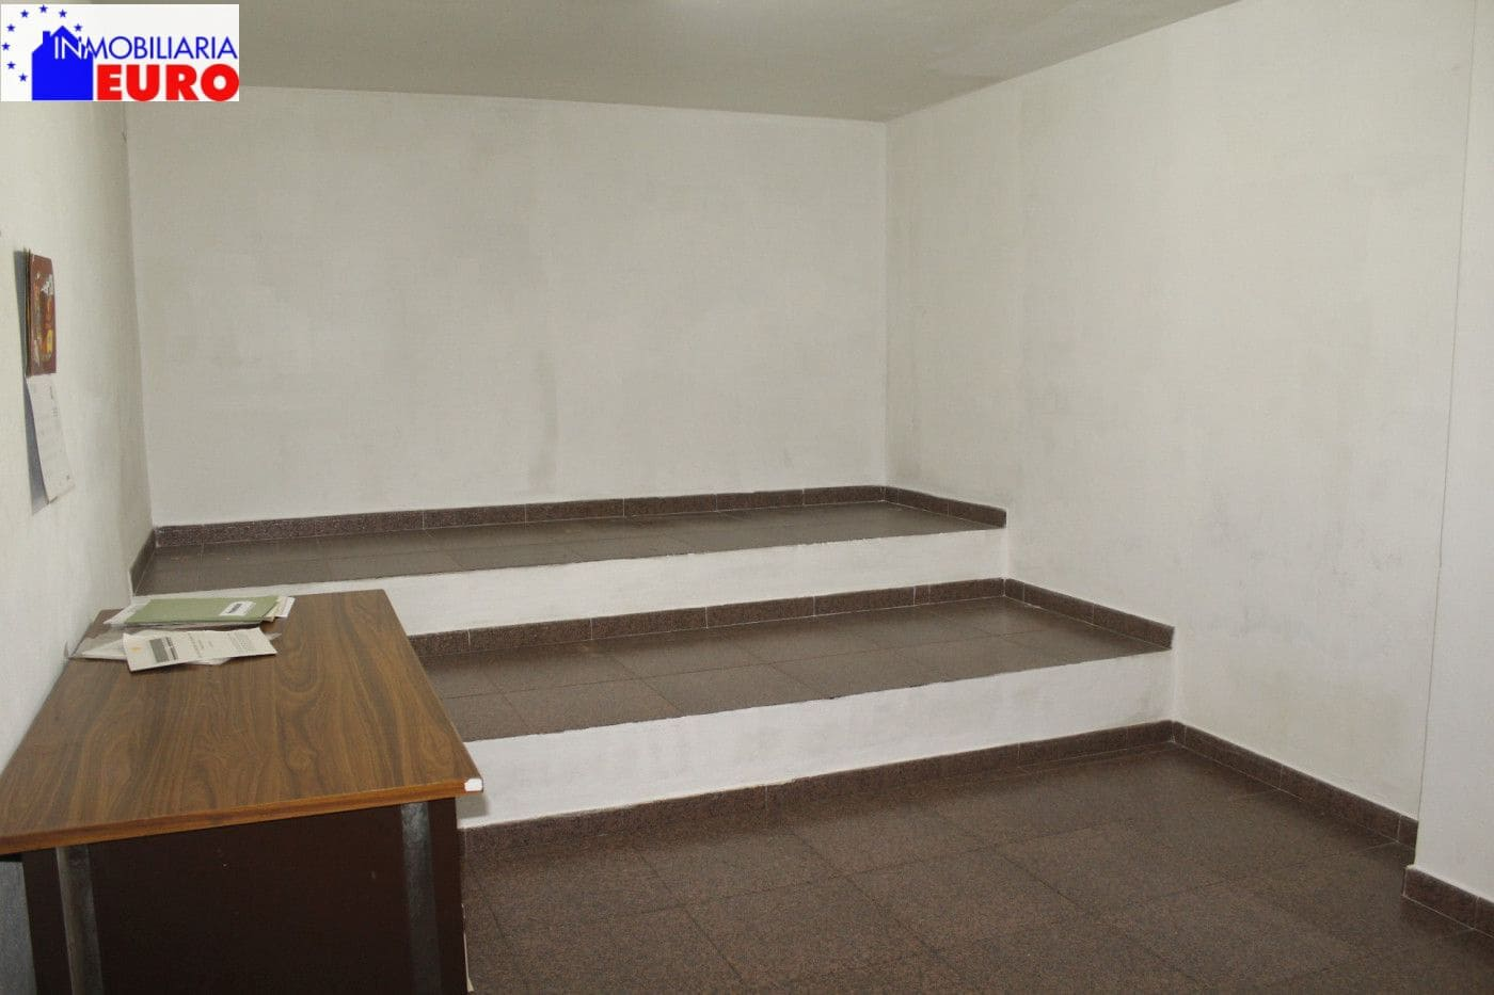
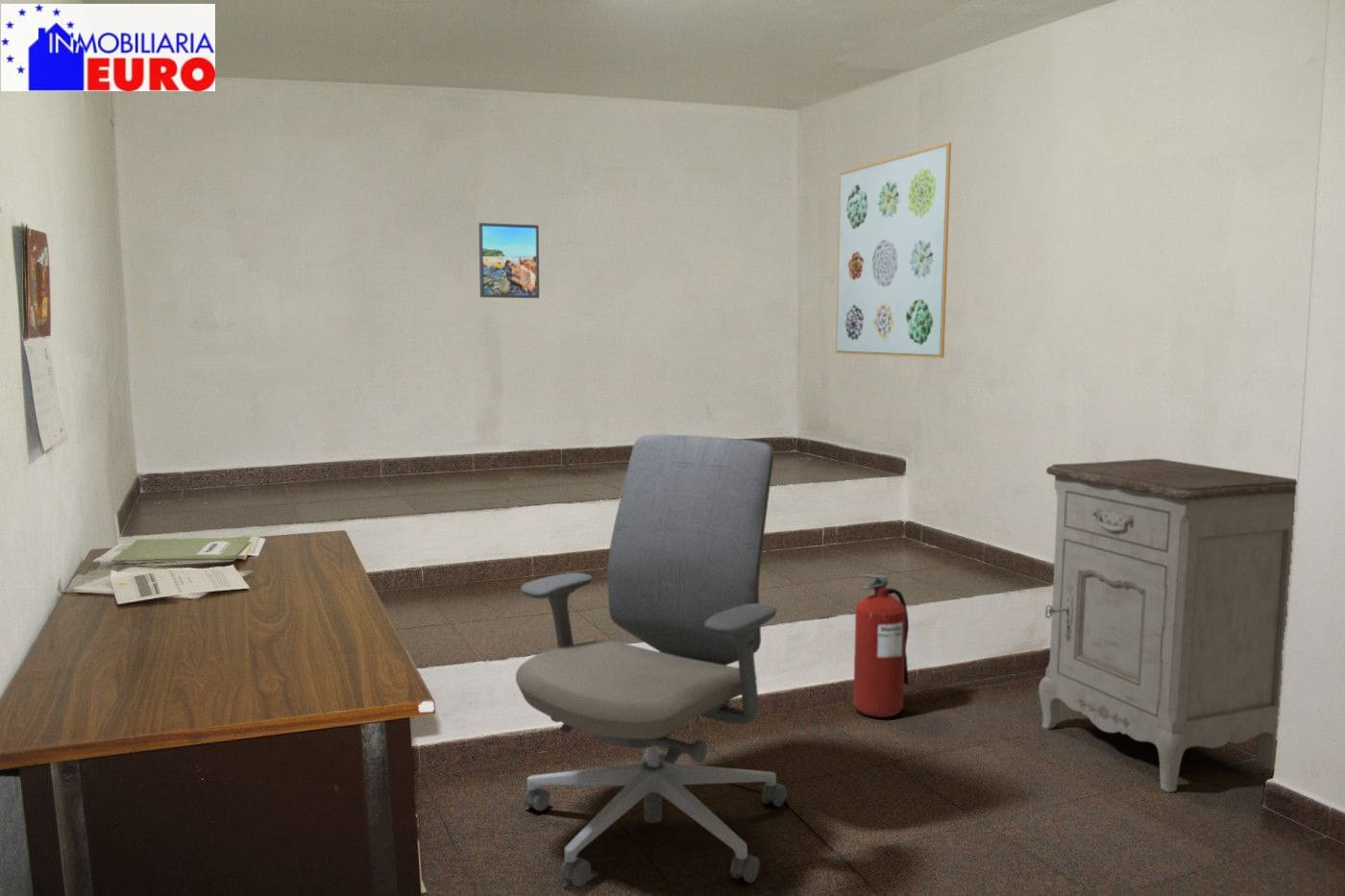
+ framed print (509, 260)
+ cabinet (1152, 613)
+ office chair (649, 642)
+ wall art (888, 258)
+ fire extinguisher (883, 642)
